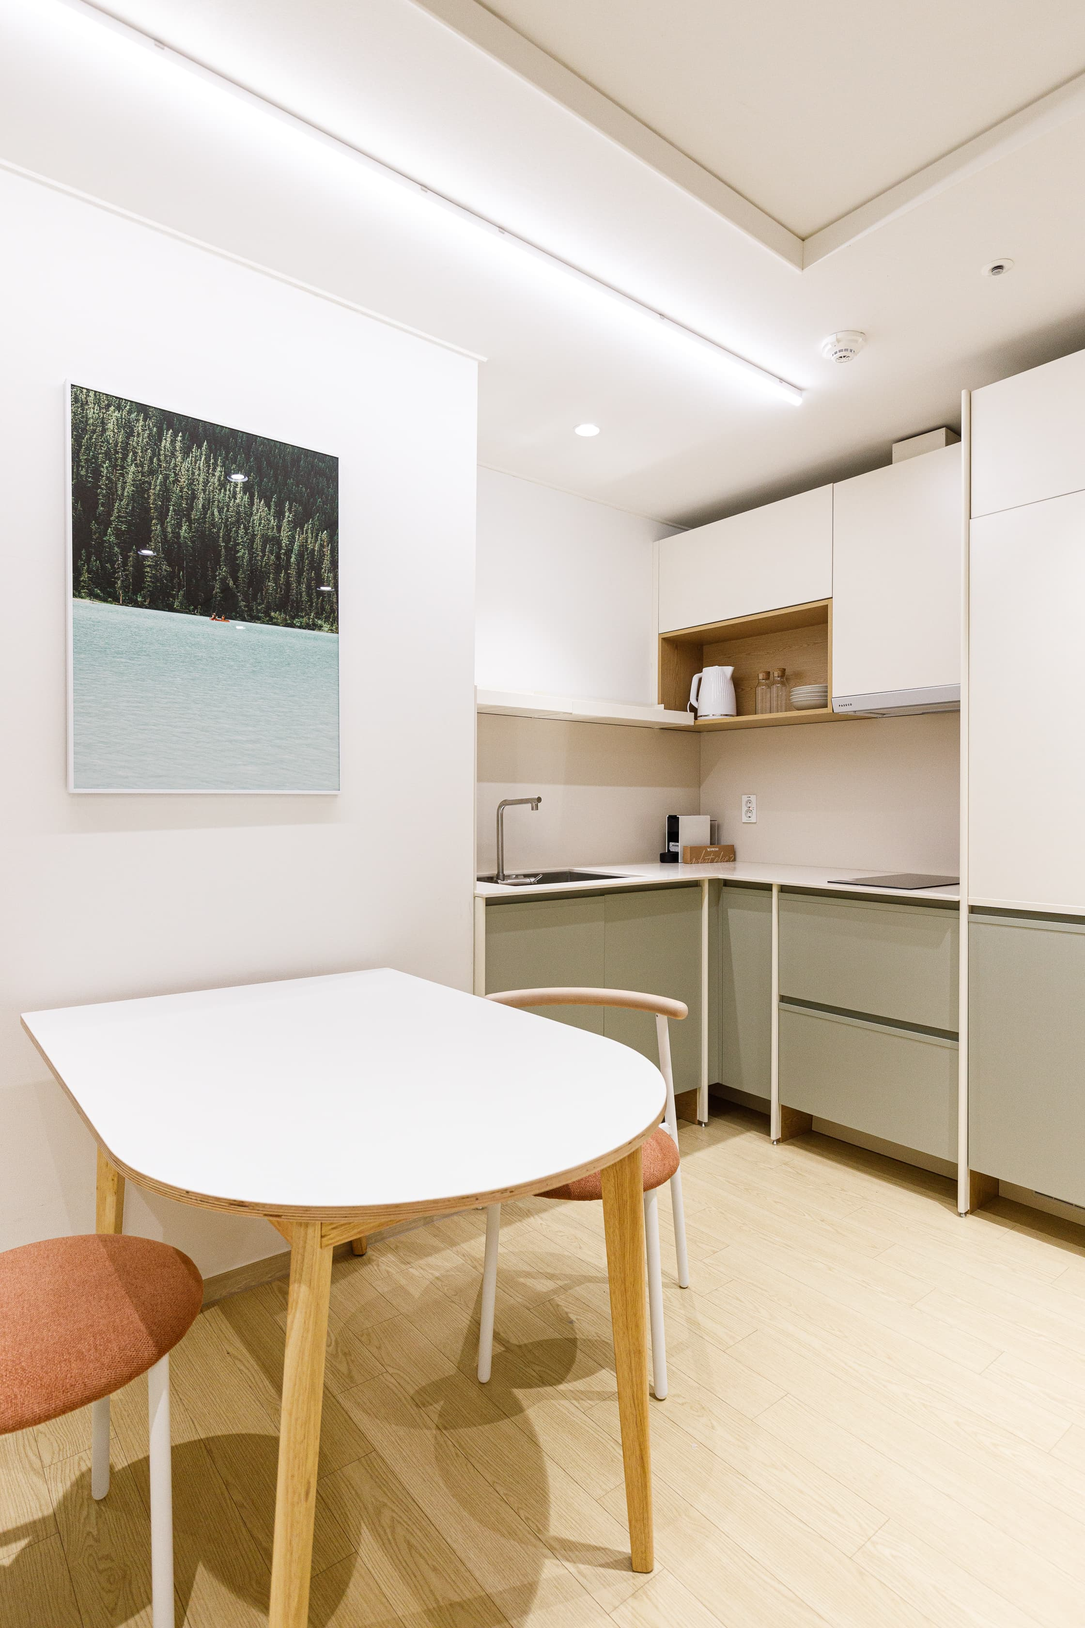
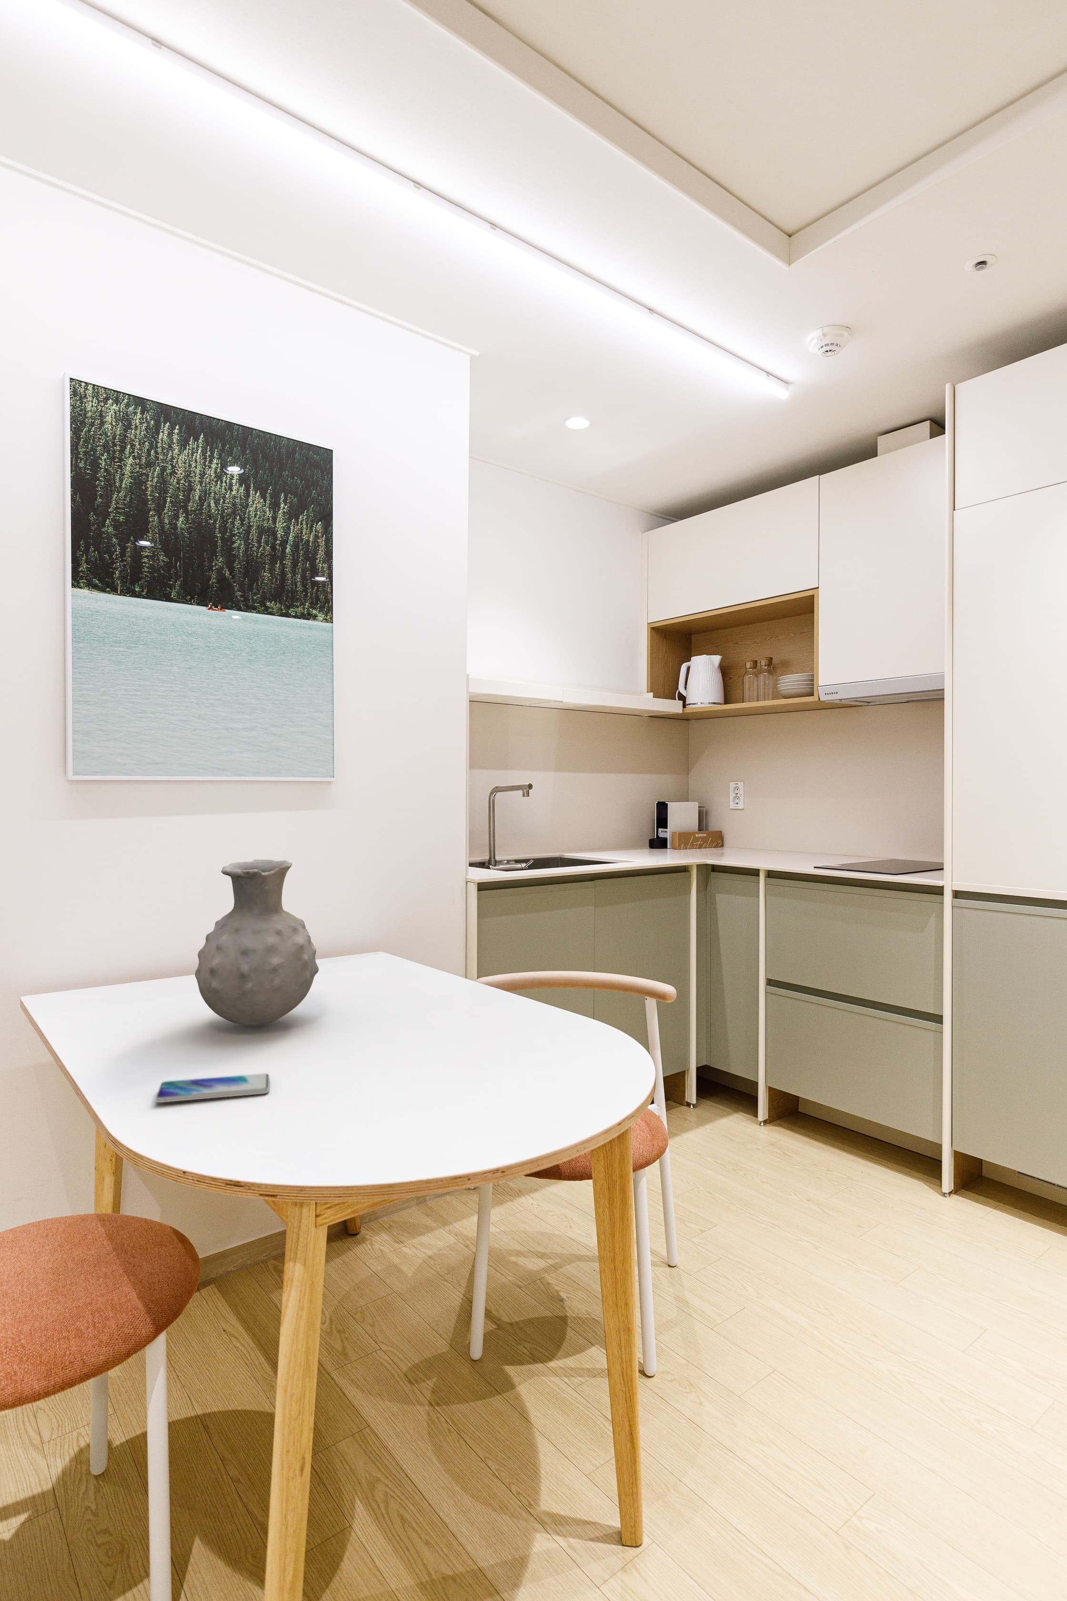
+ smartphone (214, 1088)
+ vase (257, 942)
